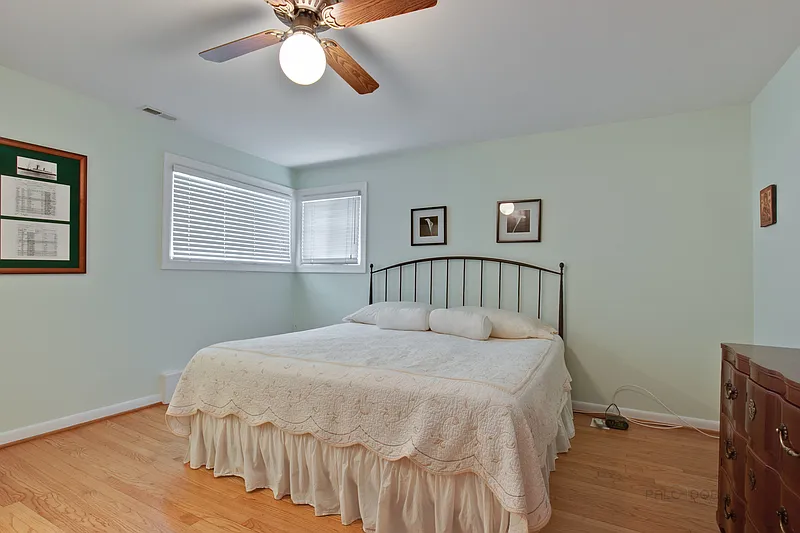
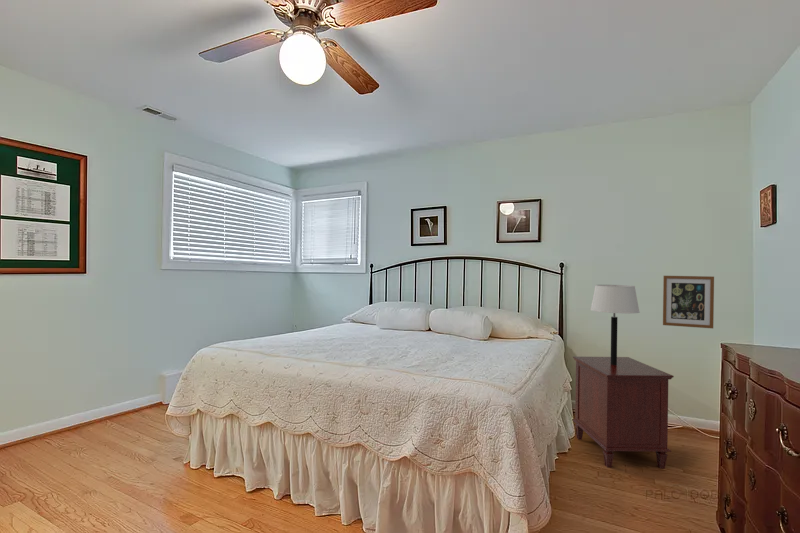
+ table lamp (614, 324)
+ wall art (687, 301)
+ nightstand (618, 408)
